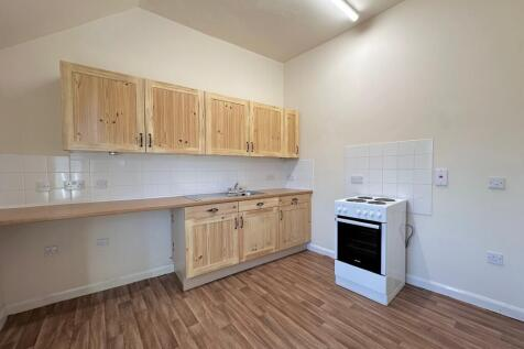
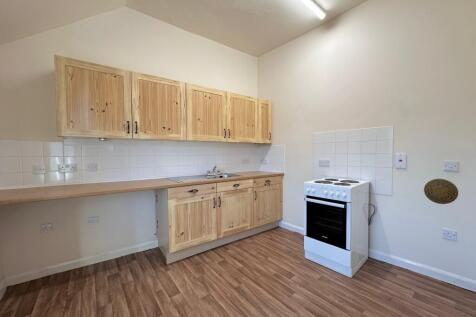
+ decorative plate (440, 191)
